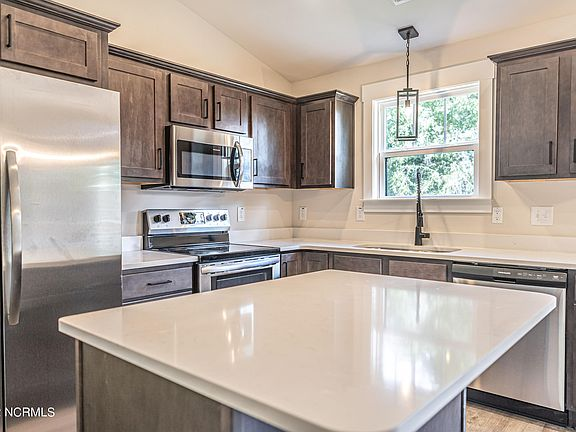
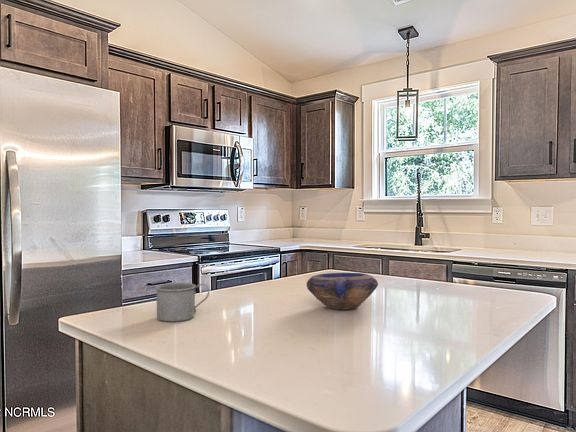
+ mug (179, 300)
+ bowl (341, 289)
